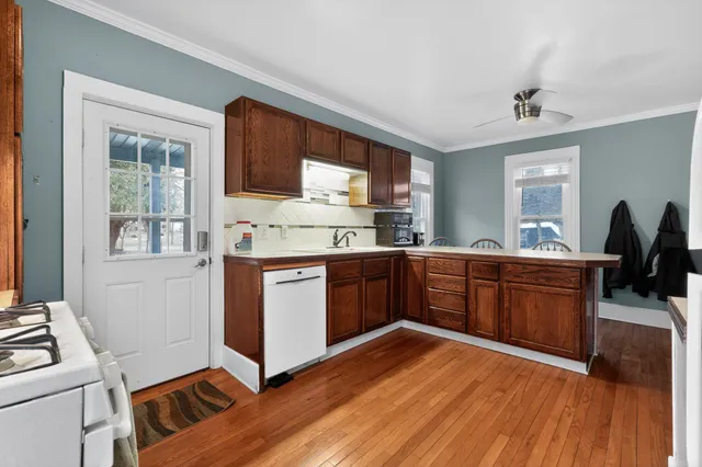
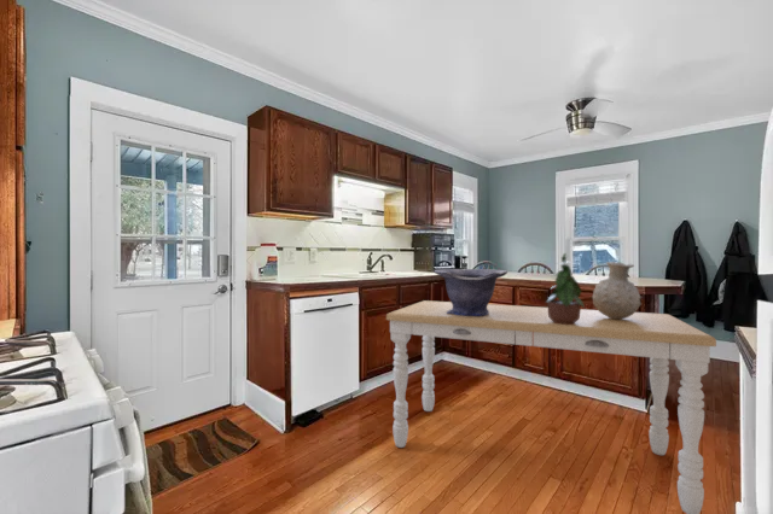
+ decorative bowl (470, 291)
+ potted plant (565, 287)
+ vase (615, 290)
+ dining table (528, 345)
